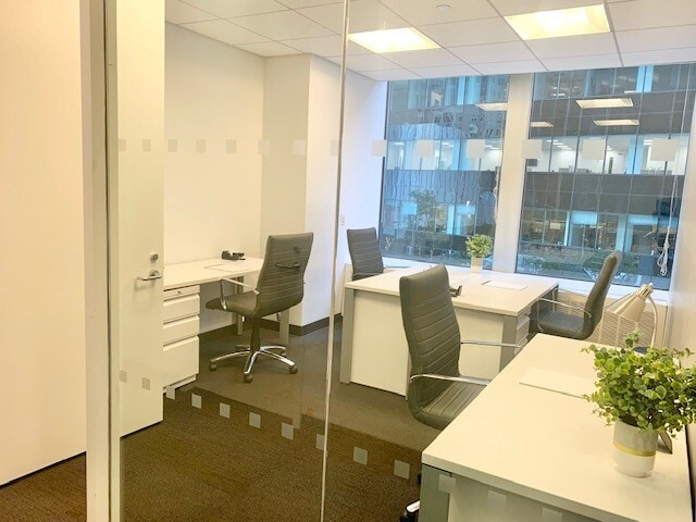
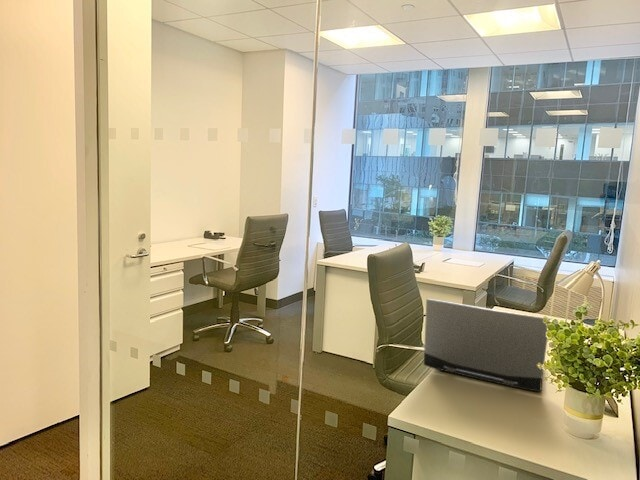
+ laptop computer (486, 334)
